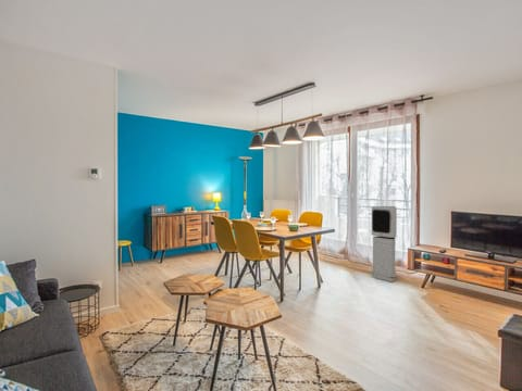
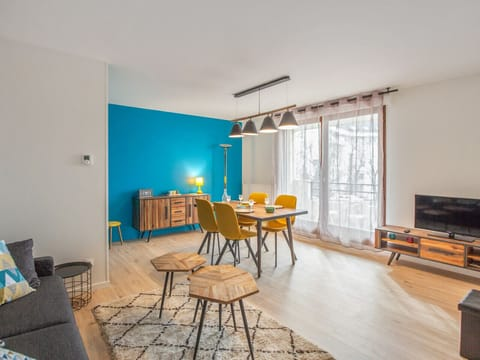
- air purifier (387, 241)
